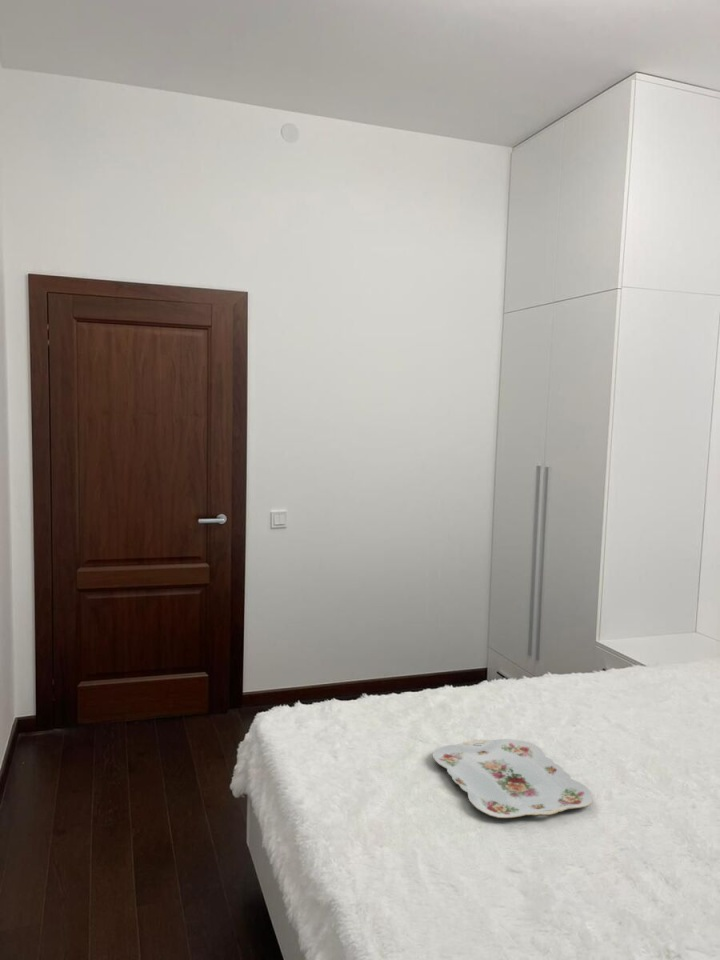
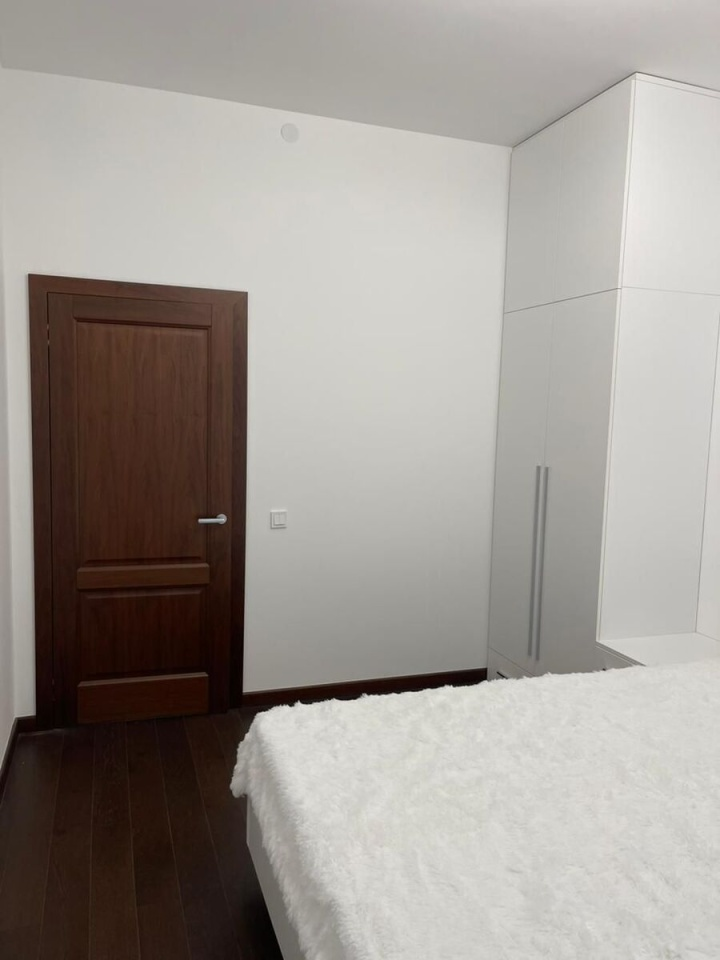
- serving tray (508, 775)
